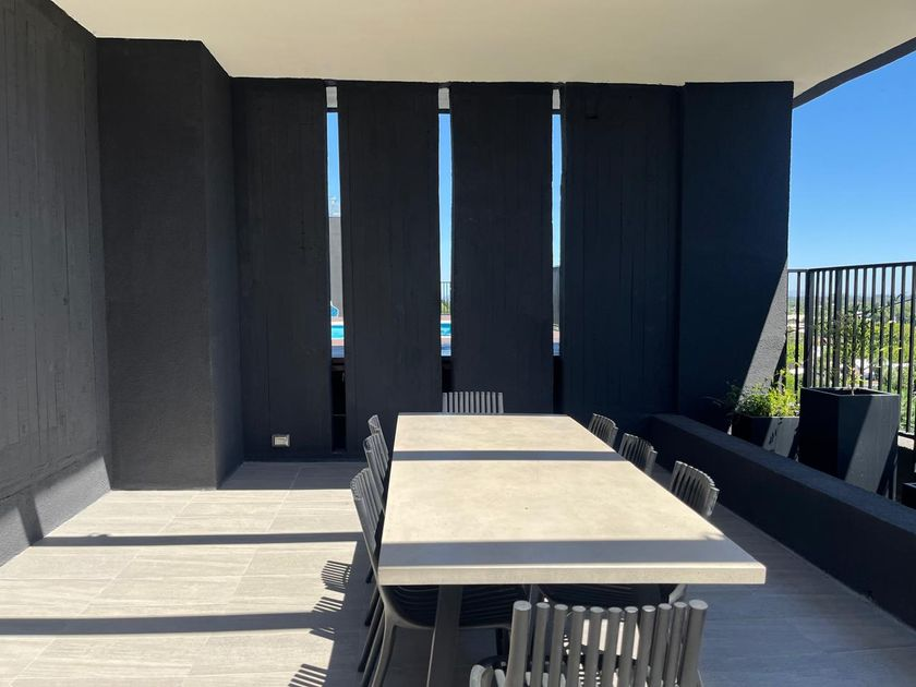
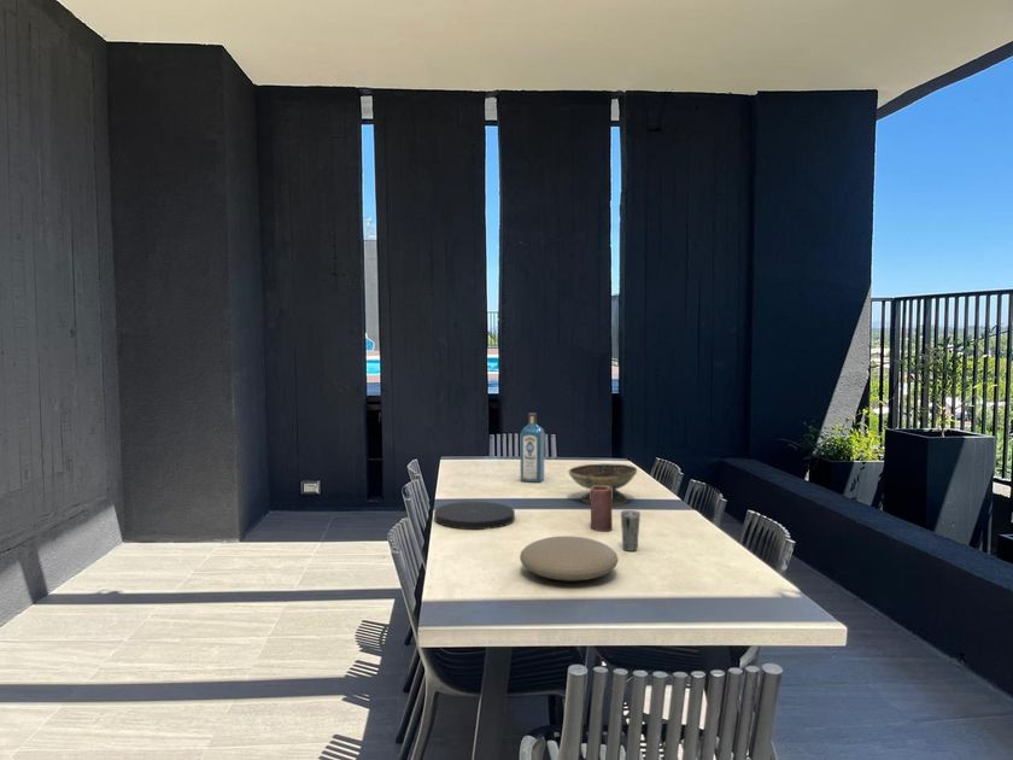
+ candle (601, 508)
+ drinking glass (630, 530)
+ plate (568, 557)
+ plate (474, 514)
+ liquor (532, 446)
+ decorative bowl (602, 484)
